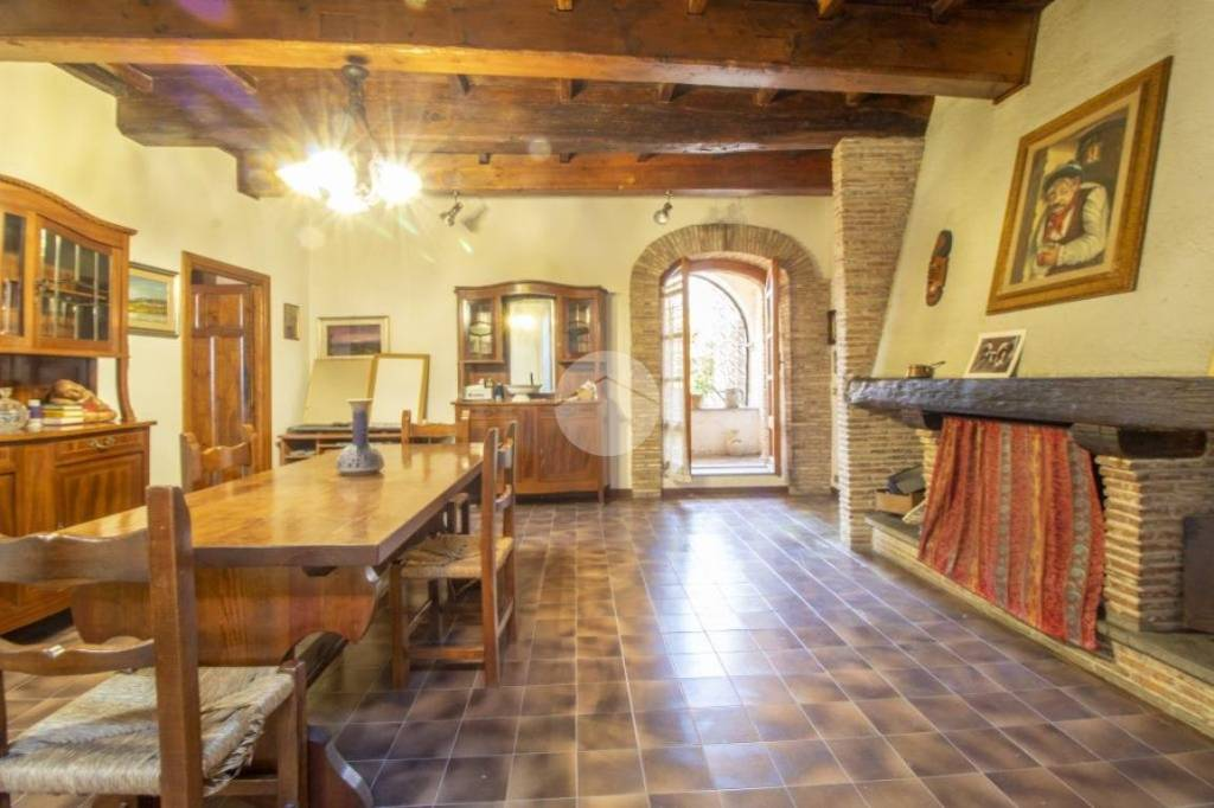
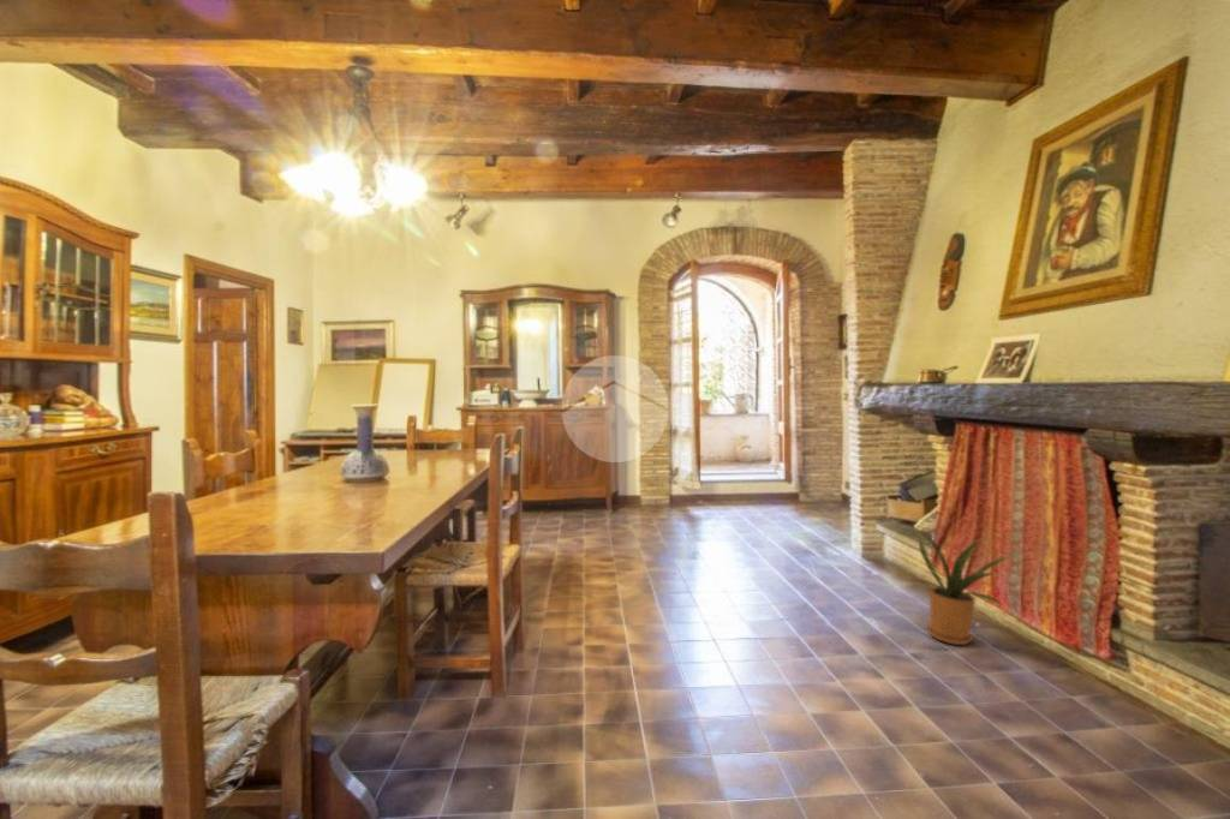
+ house plant (957, 581)
